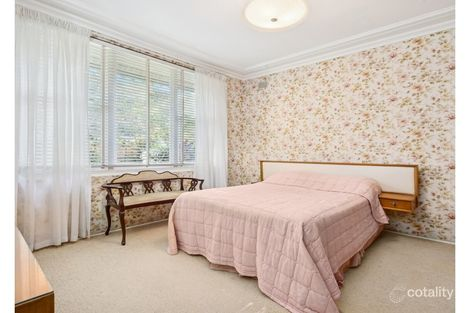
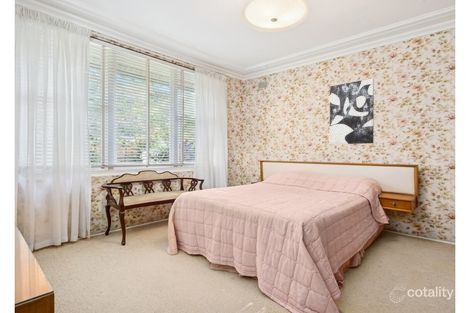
+ wall art (350, 113)
